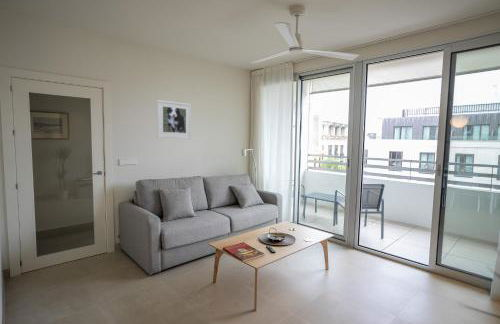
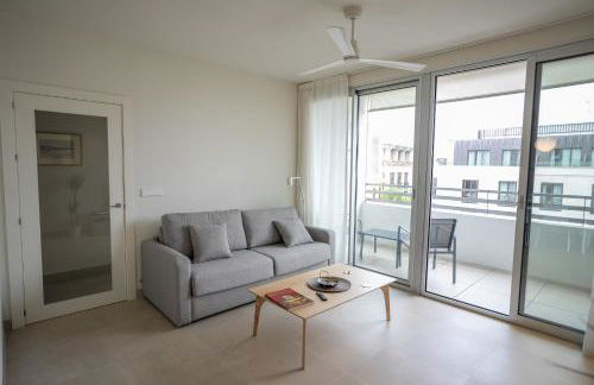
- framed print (174, 120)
